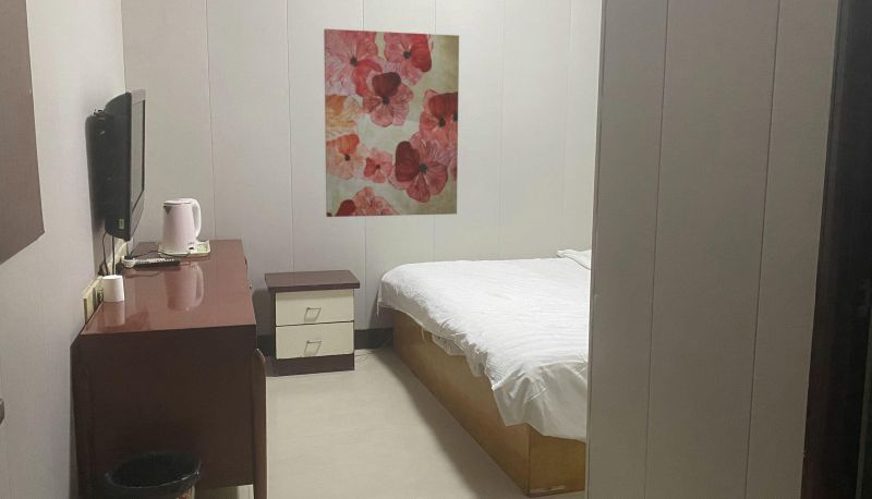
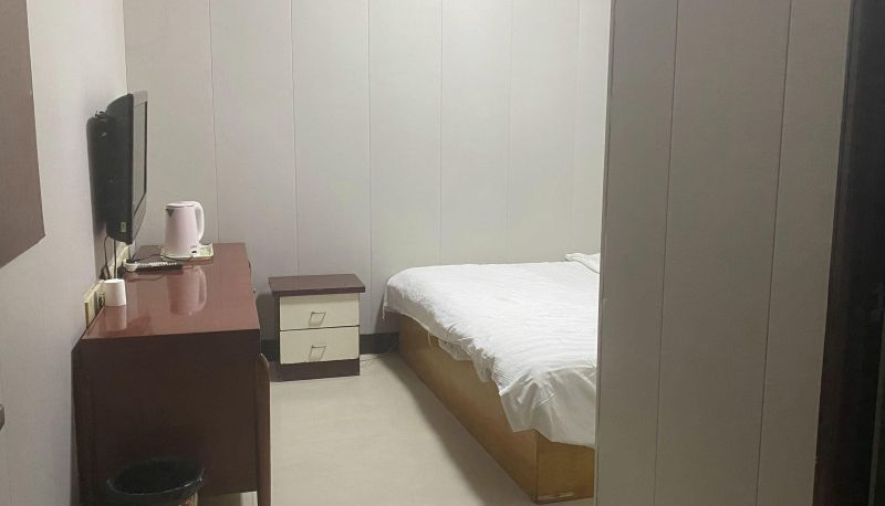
- wall art (392, 125)
